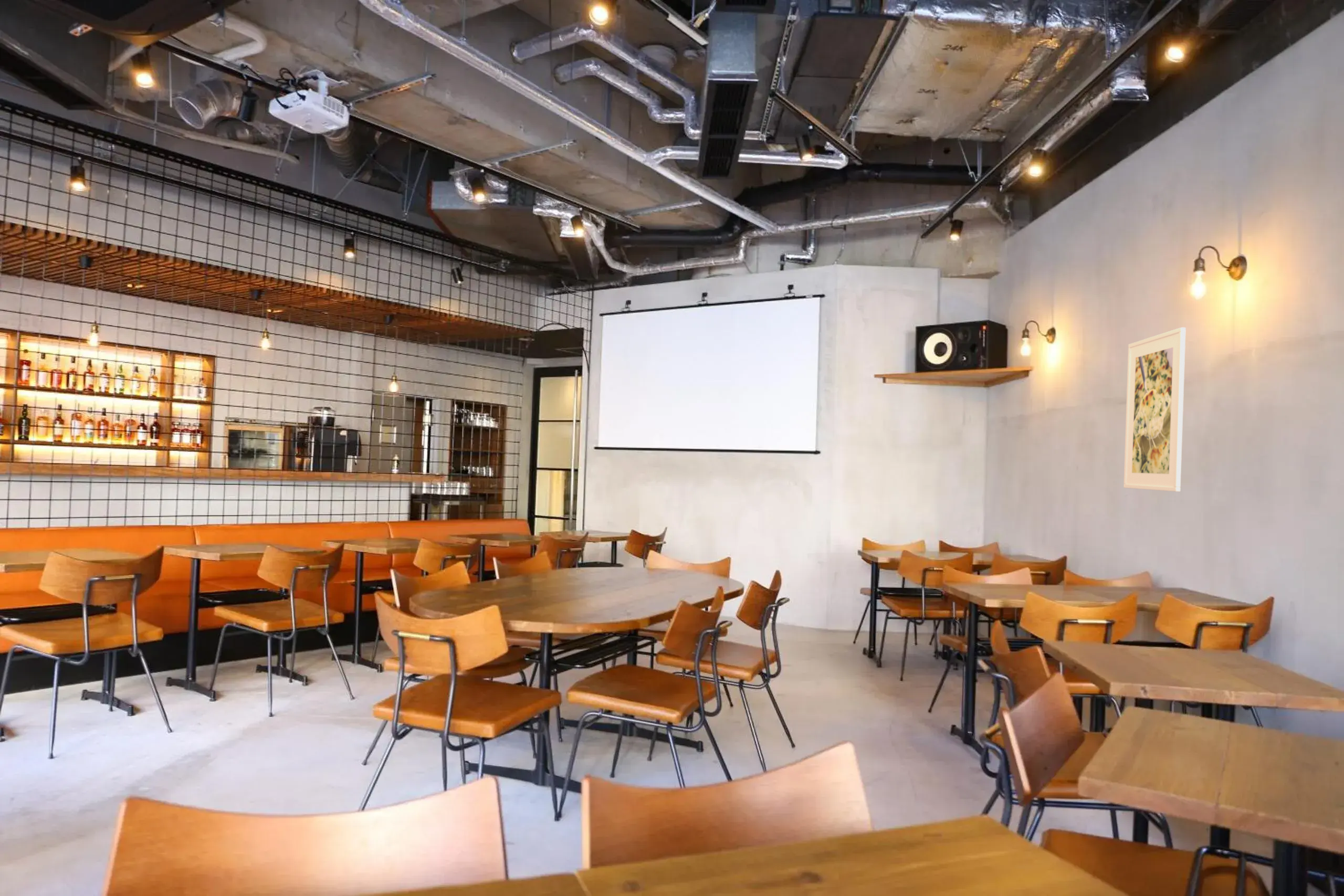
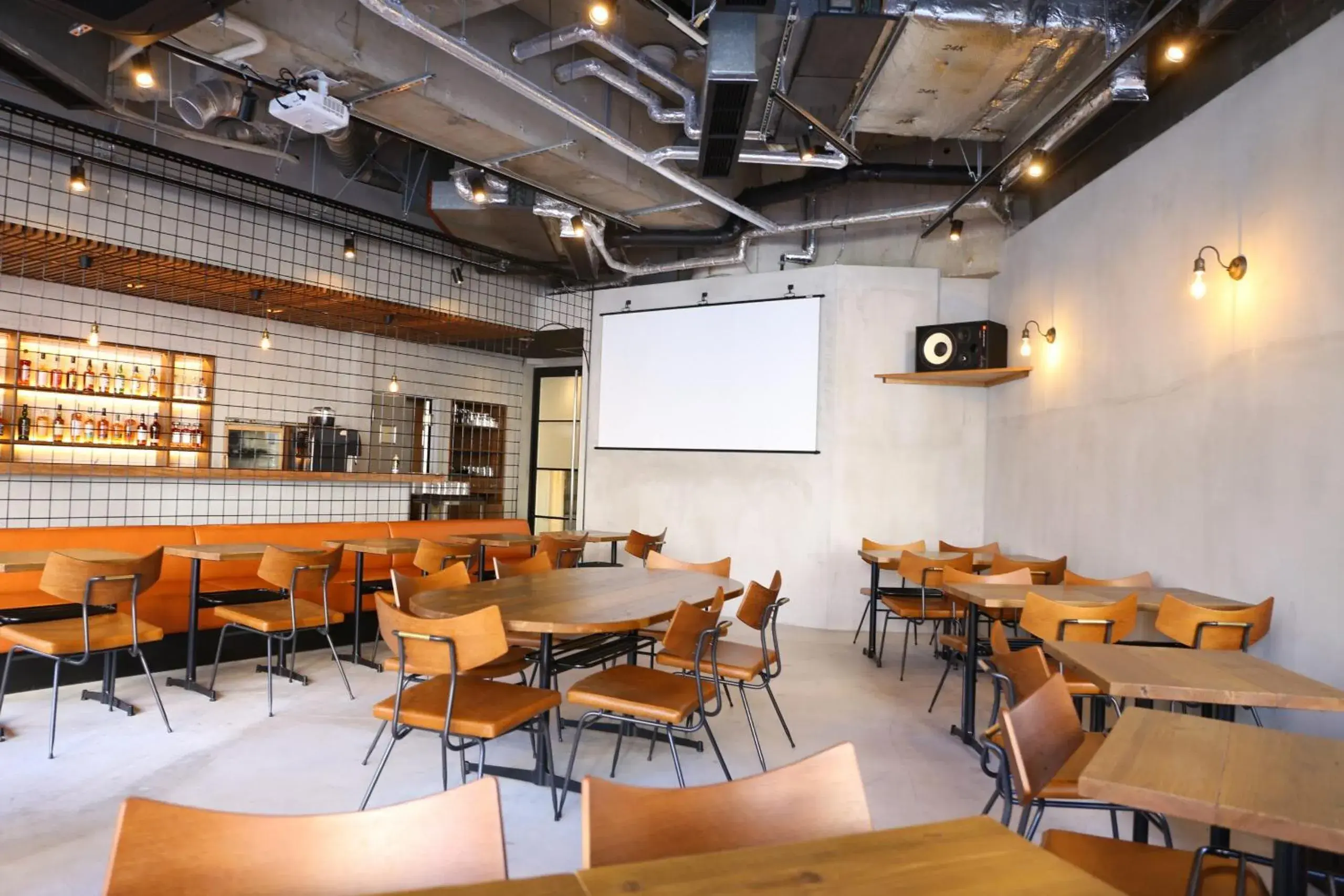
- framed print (1152, 413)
